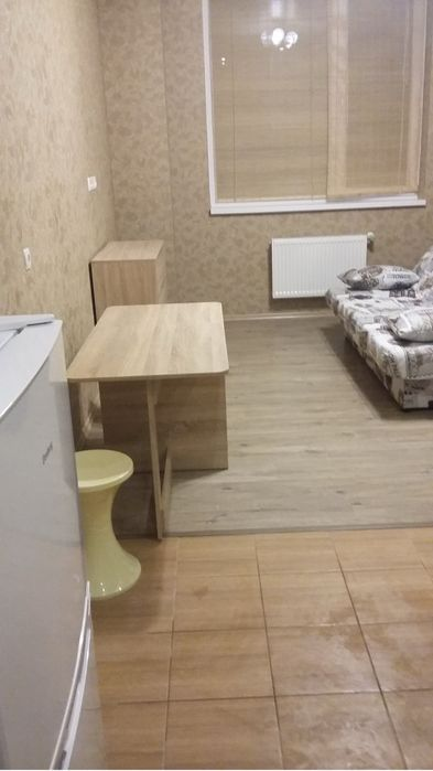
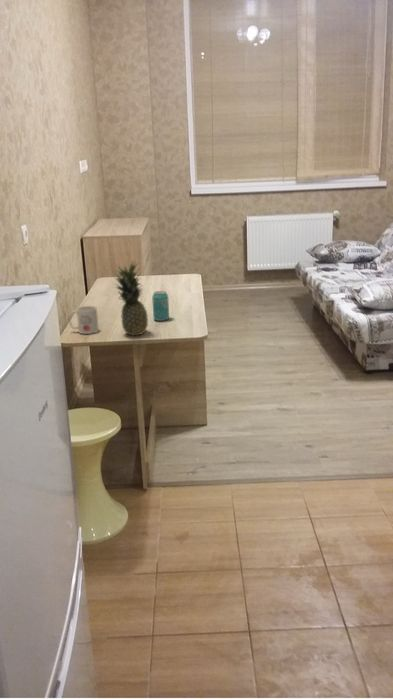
+ mug (83, 319)
+ beverage can (160, 305)
+ fruit (129, 297)
